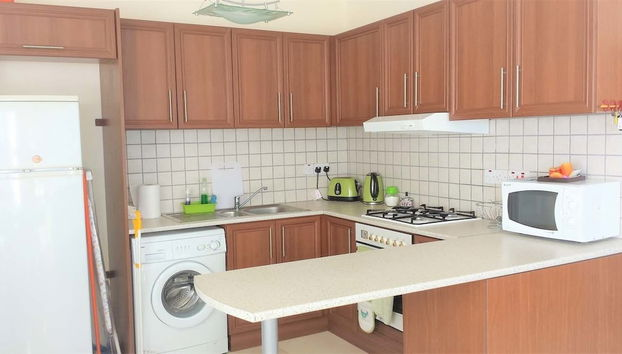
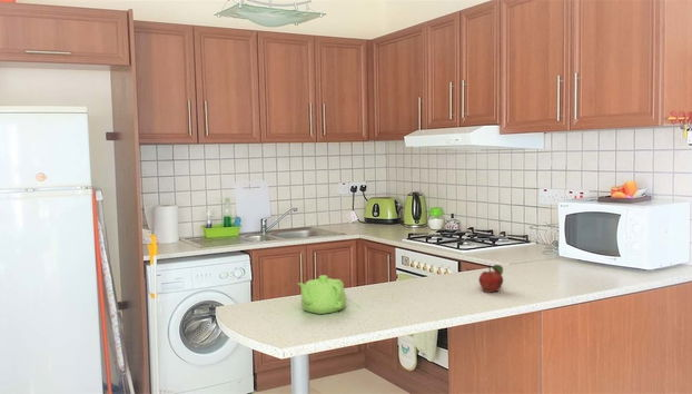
+ fruit (492, 278)
+ teapot (320, 293)
